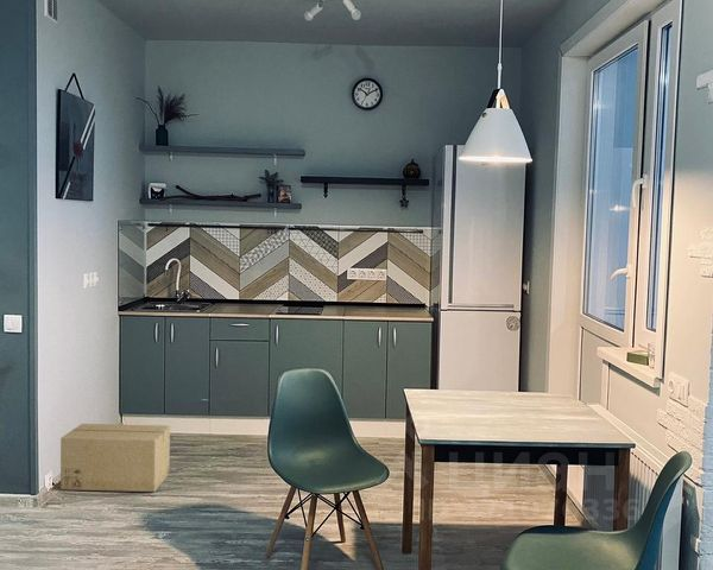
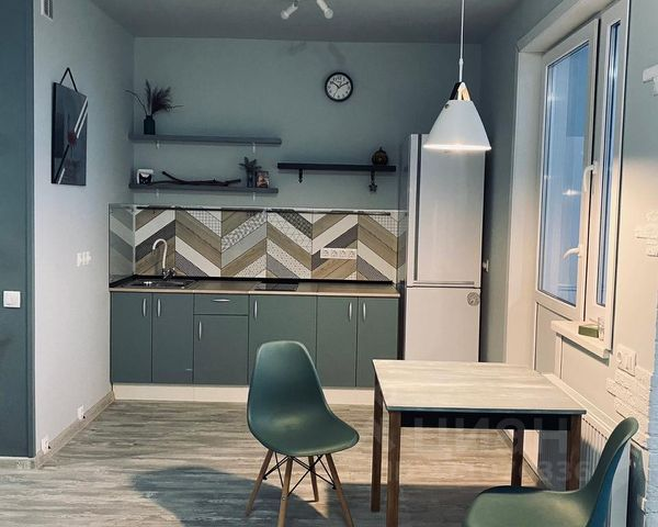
- cardboard box (116, 456)
